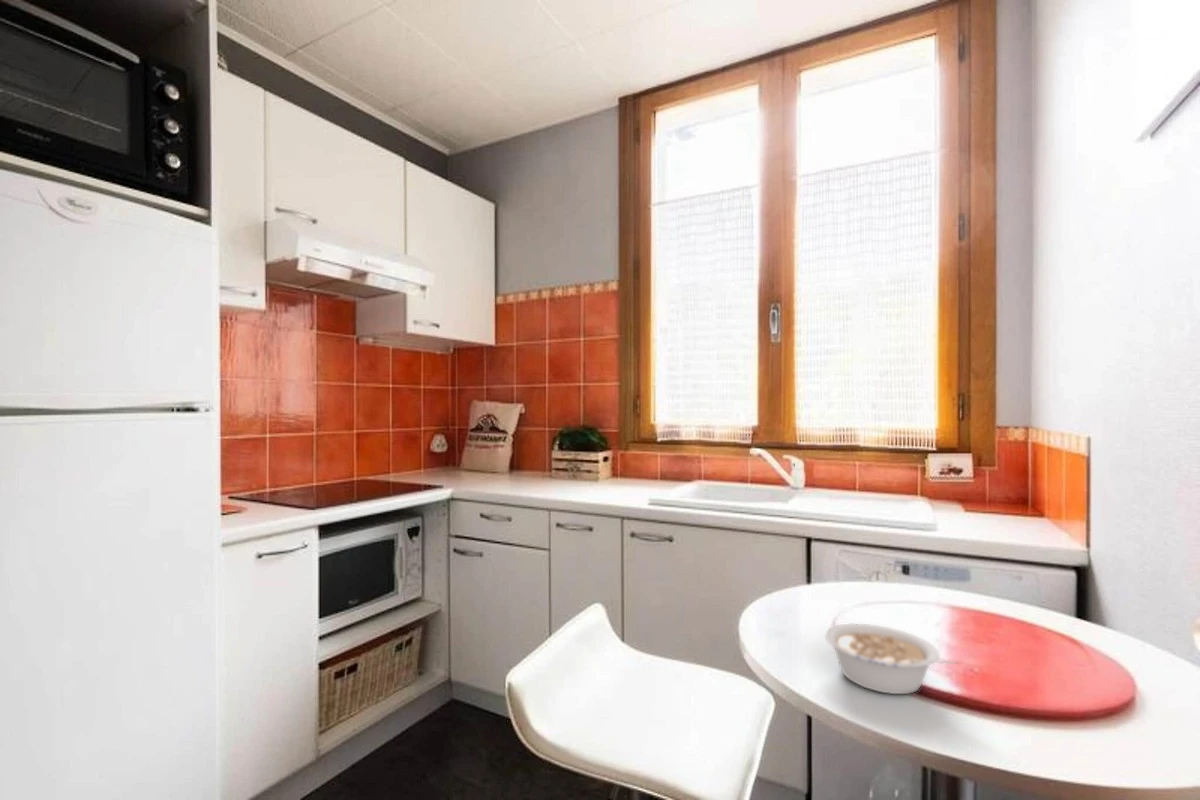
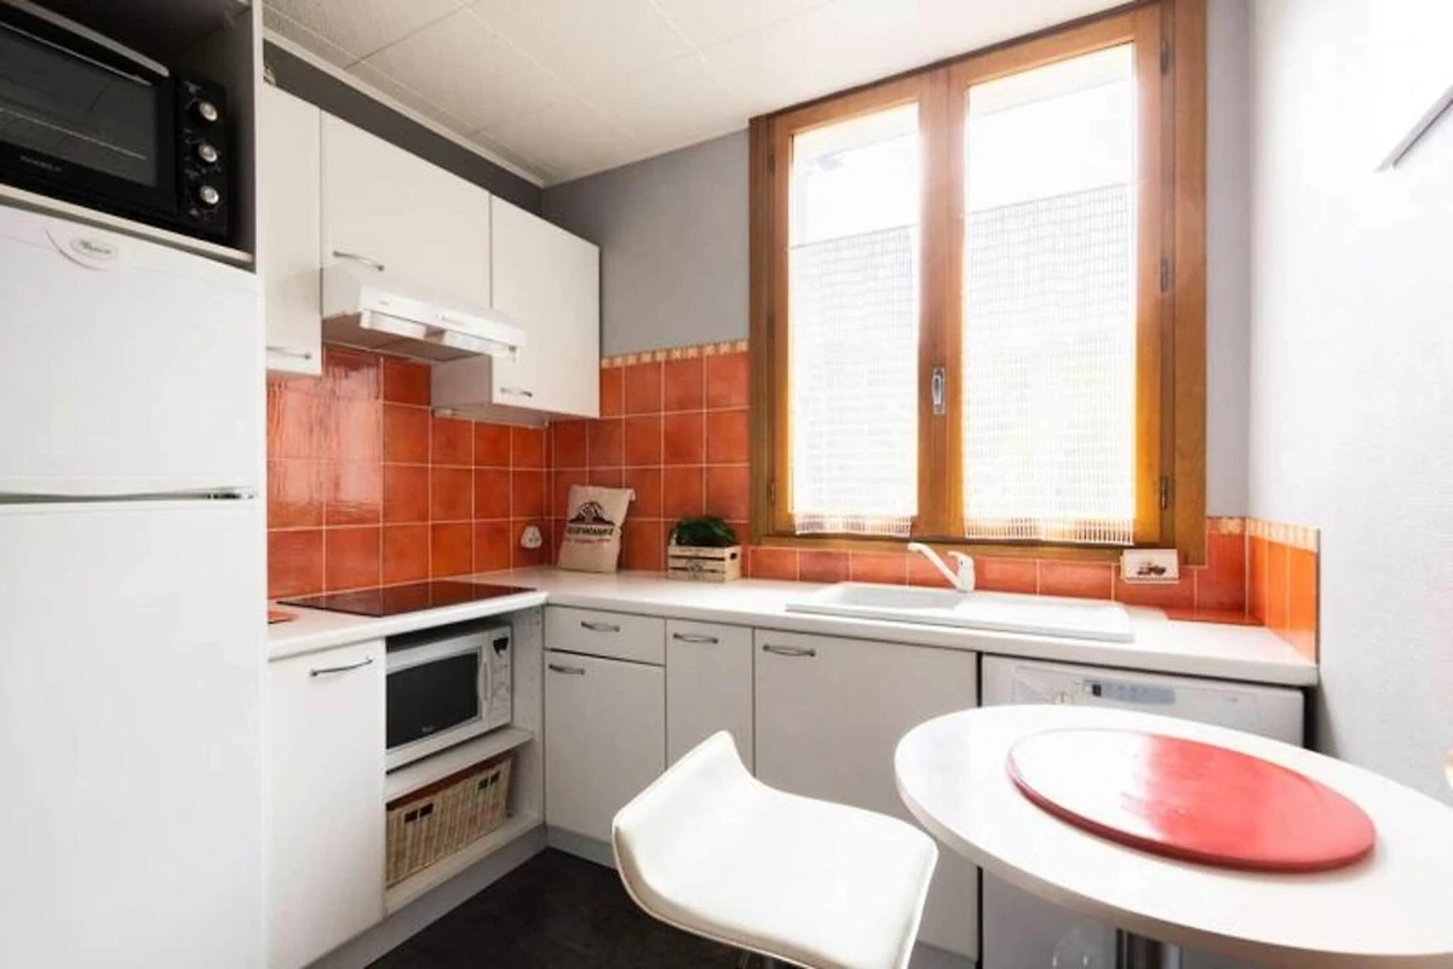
- legume (884, 657)
